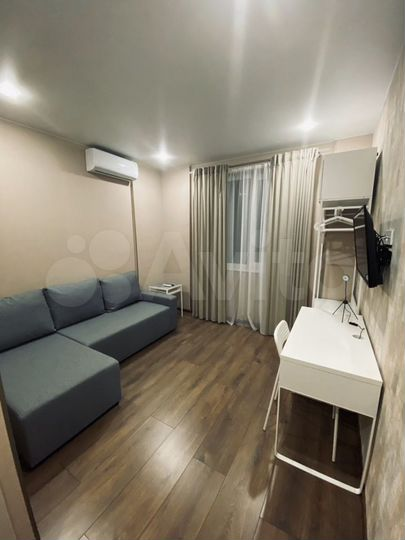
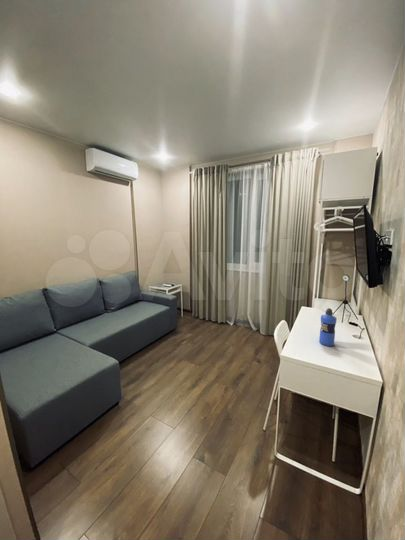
+ water bottle (327, 326)
